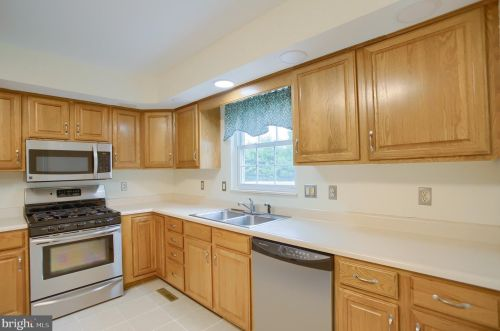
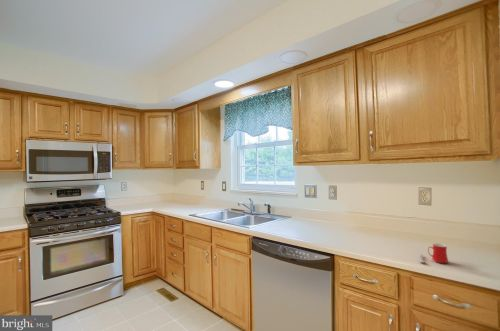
+ mug (433, 253)
